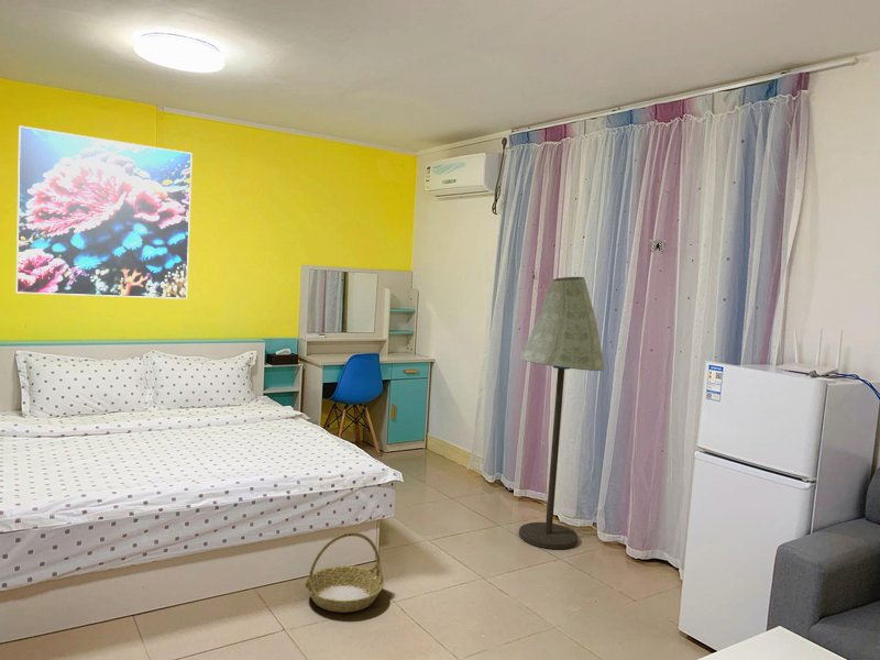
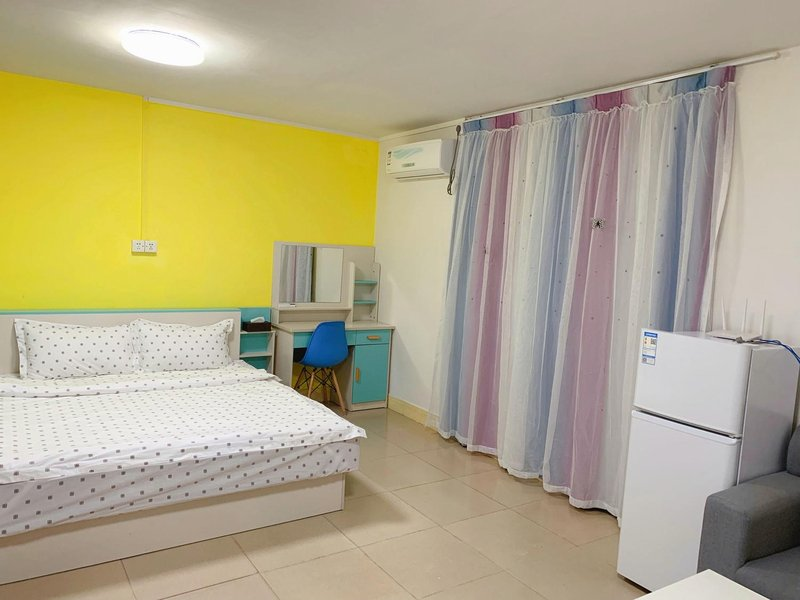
- floor lamp (558, 408)
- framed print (109, 219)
- basket (345, 565)
